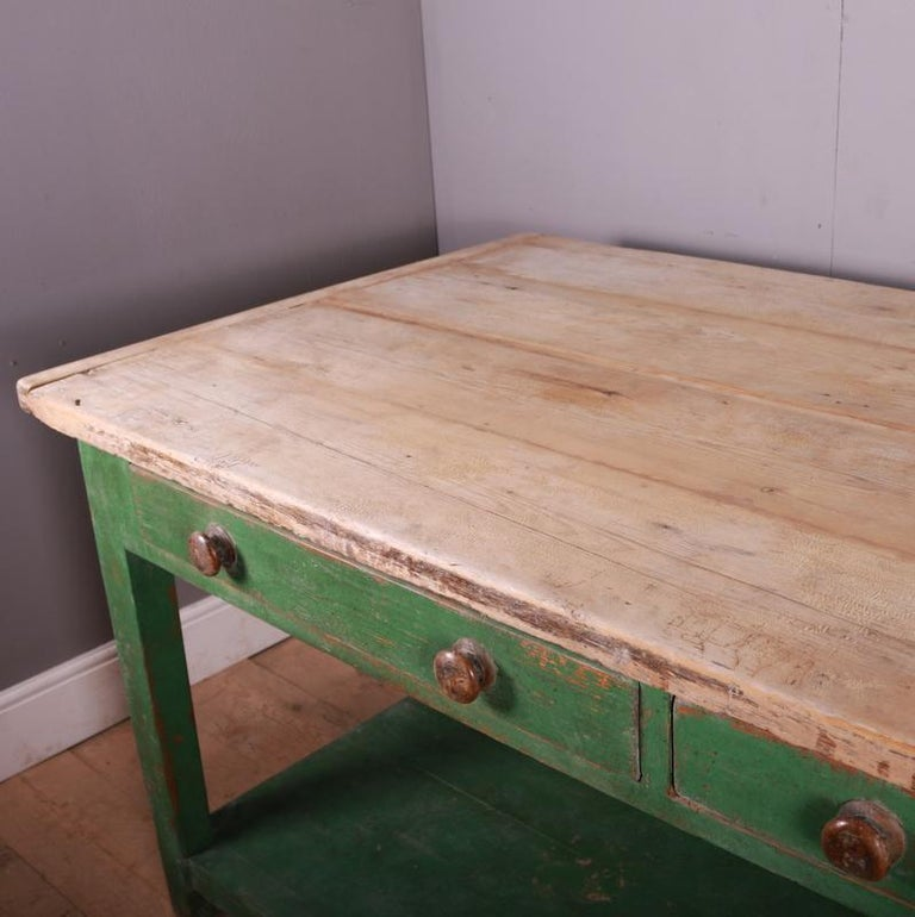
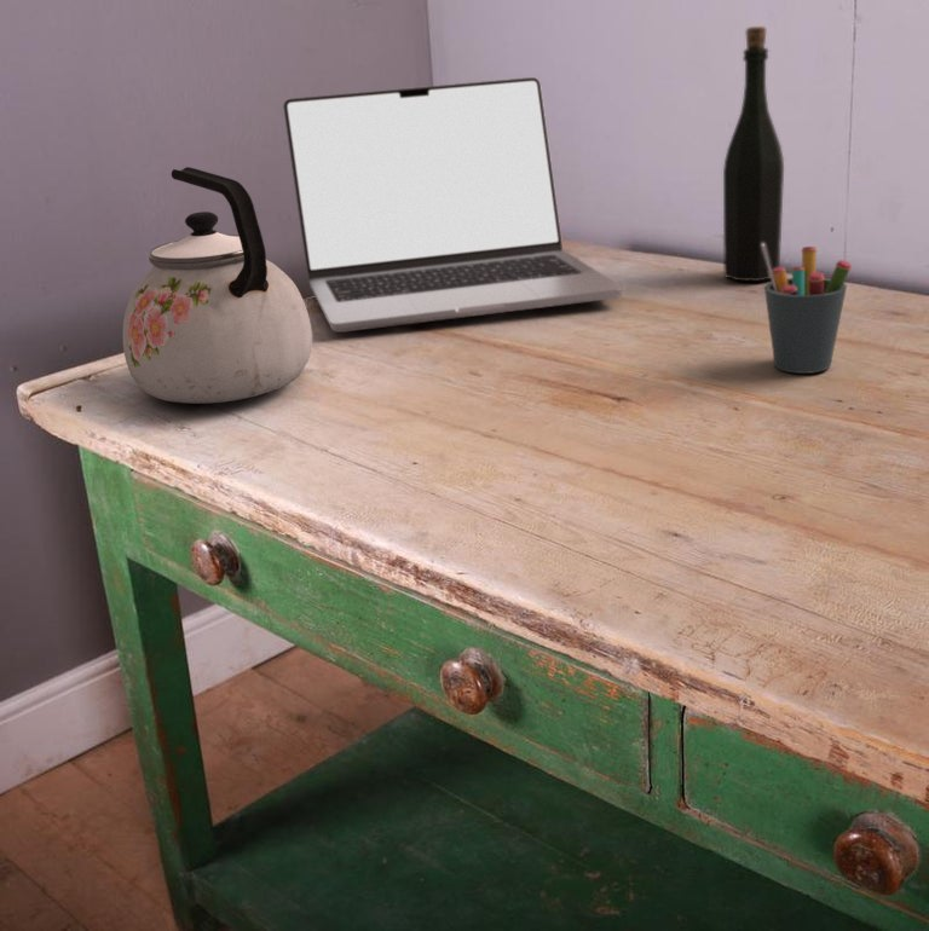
+ laptop (444, 195)
+ pen holder (804, 305)
+ kettle (208, 281)
+ bottle (754, 155)
